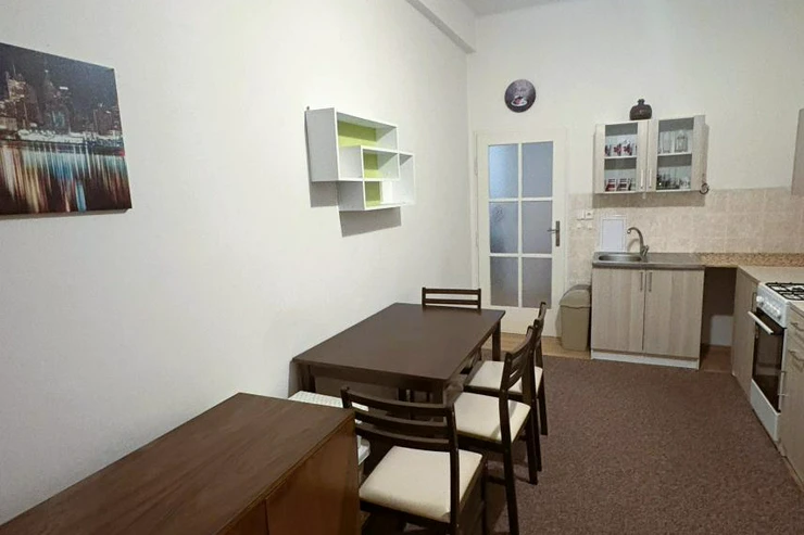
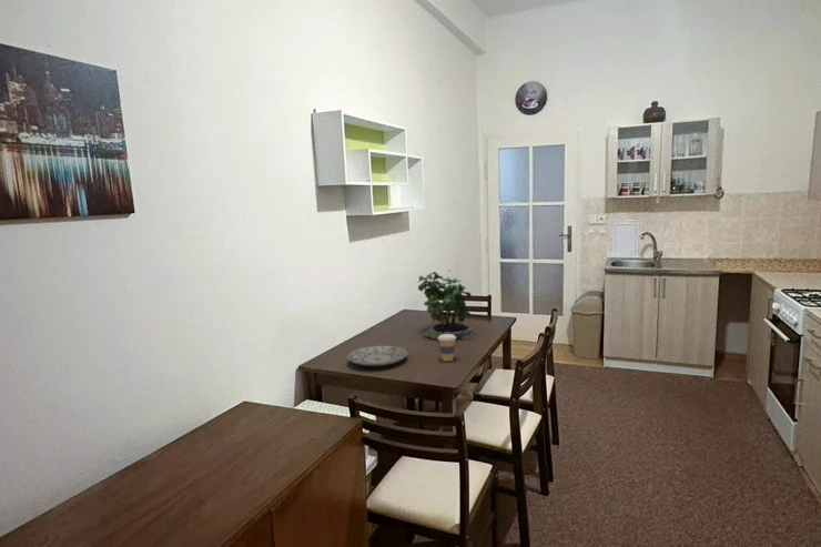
+ plate (377, 357)
+ coffee cup (447, 347)
+ potted plant (445, 301)
